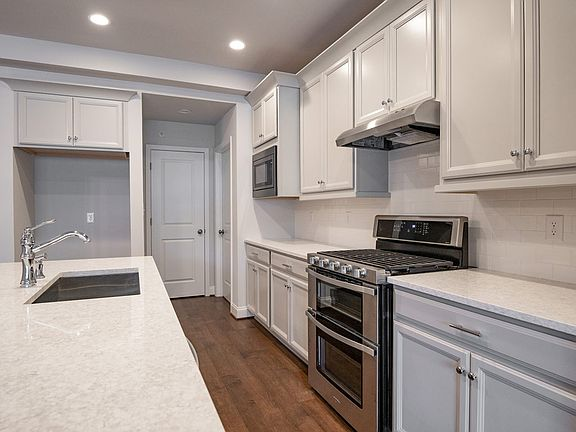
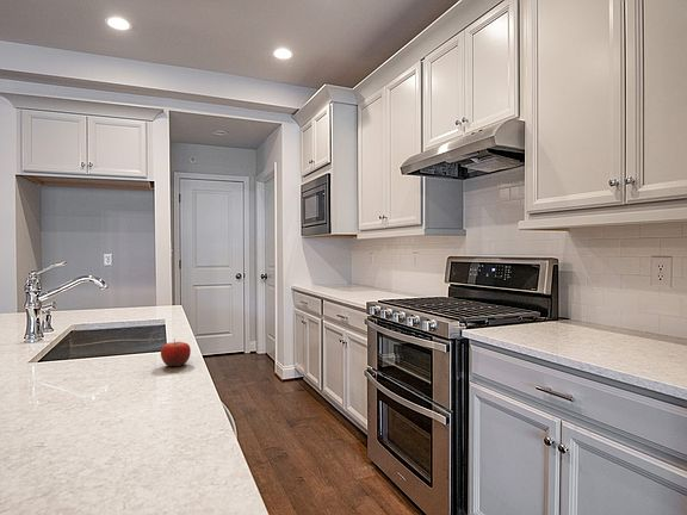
+ fruit (175, 350)
